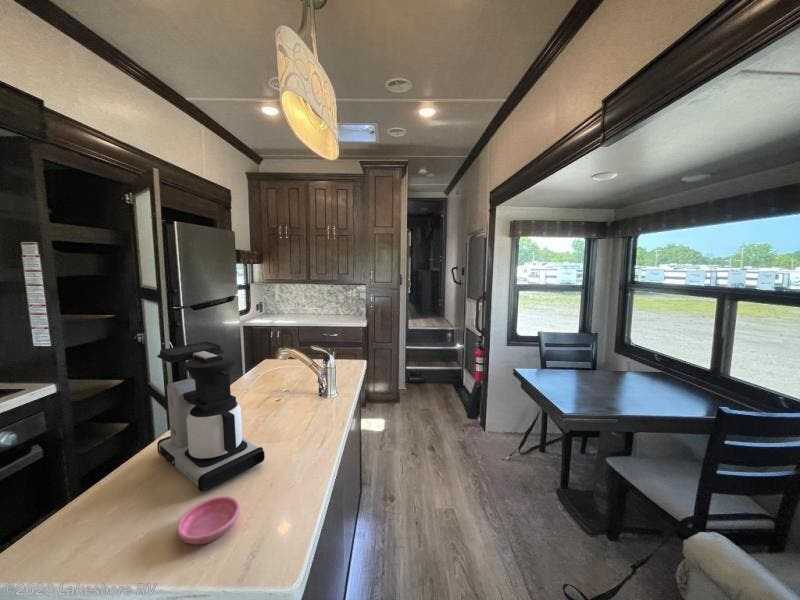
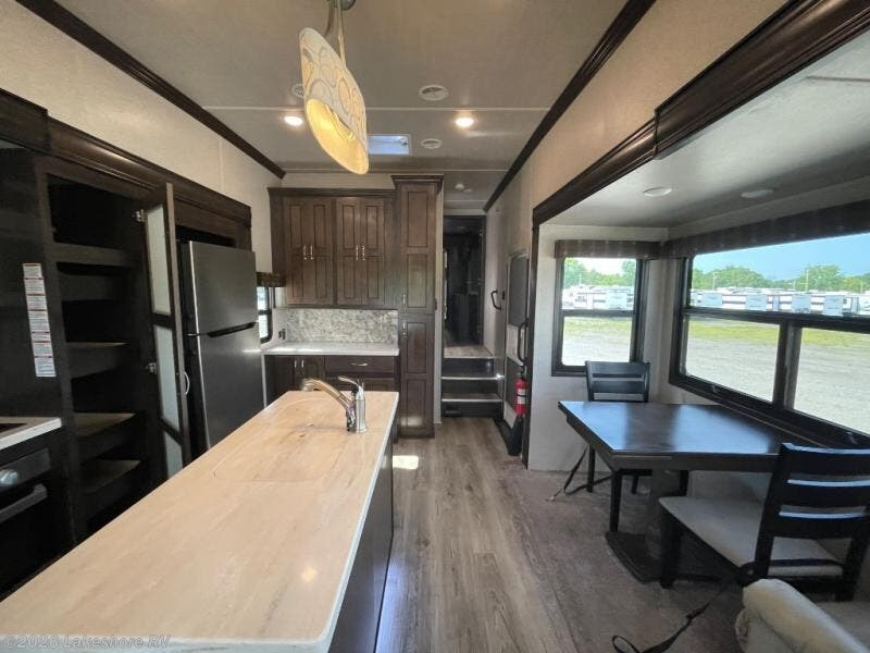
- saucer (209, 521)
- coffee maker (207, 407)
